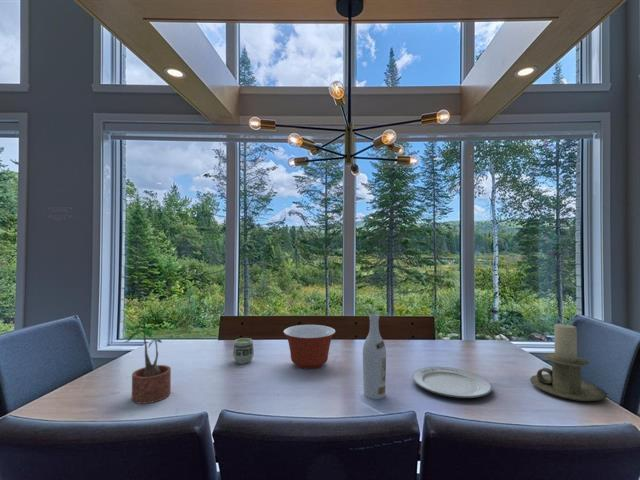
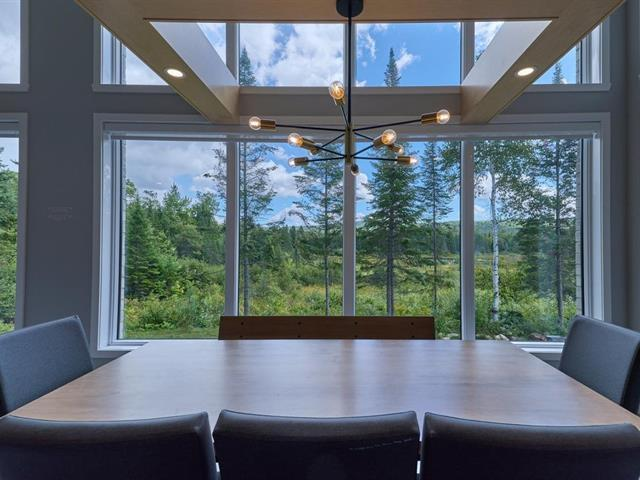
- candle holder (565, 357)
- potted plant (146, 362)
- cup (243, 350)
- chinaware (450, 382)
- wine bottle (374, 354)
- mixing bowl (309, 347)
